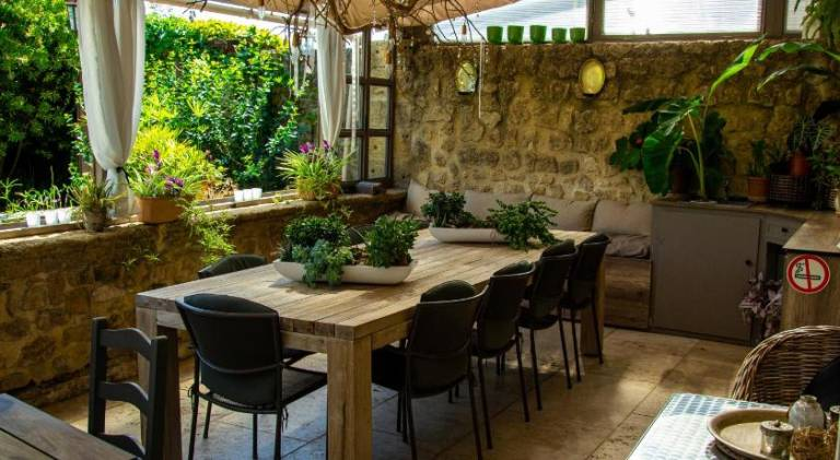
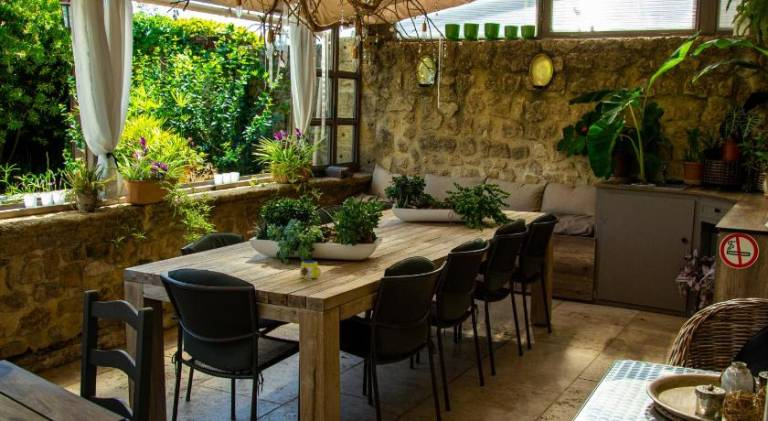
+ mug (311, 270)
